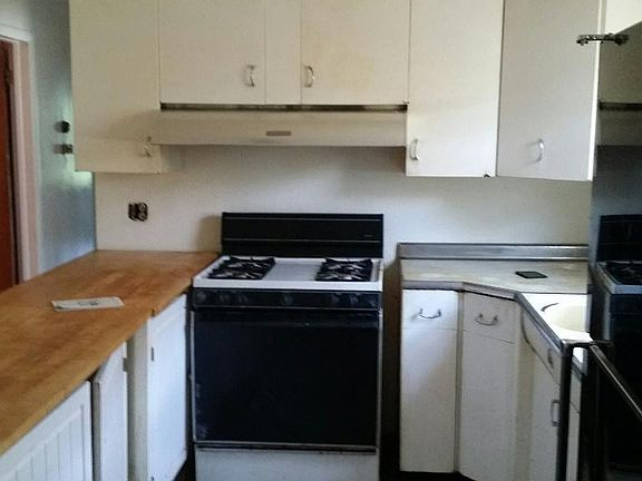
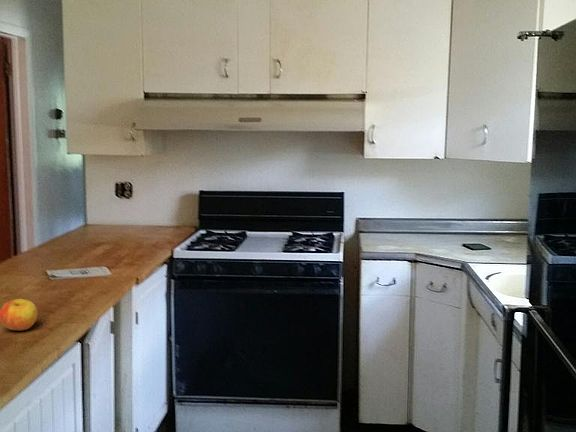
+ apple (19, 314)
